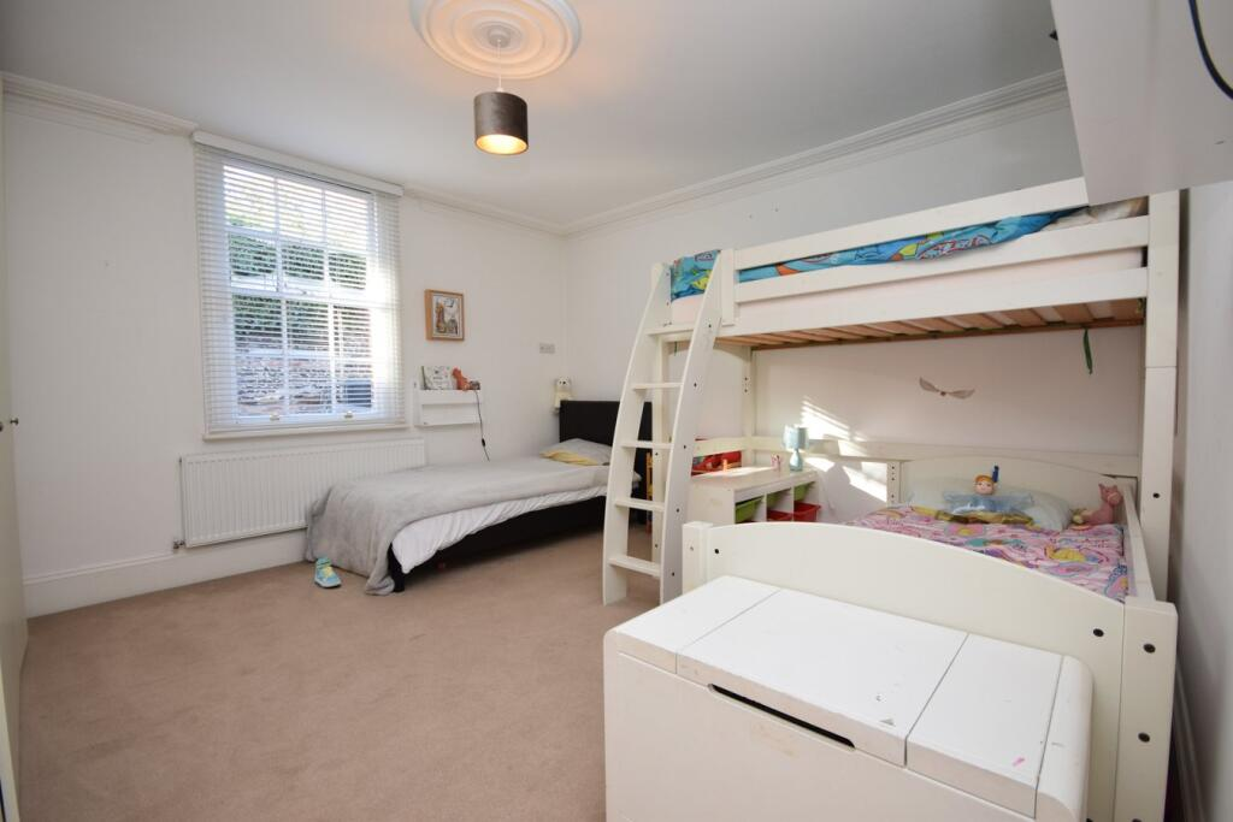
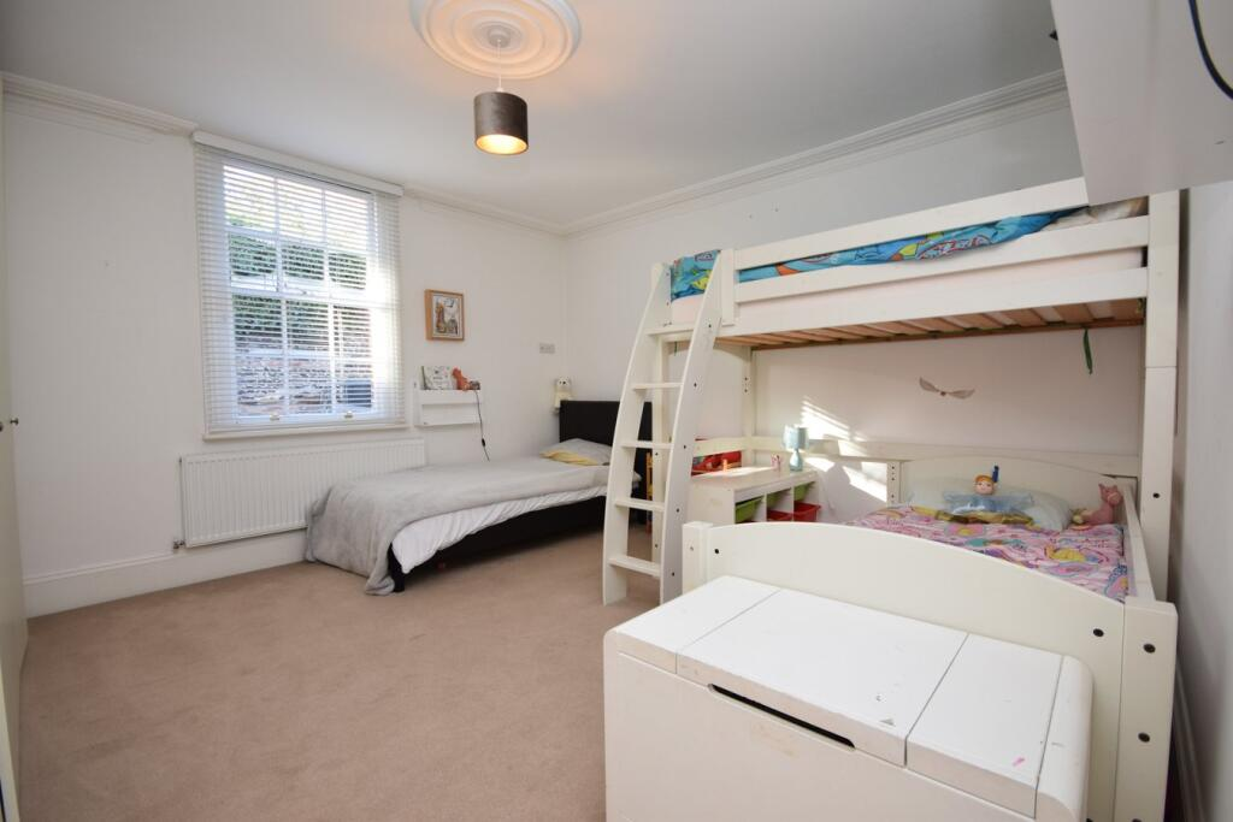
- sneaker (326, 570)
